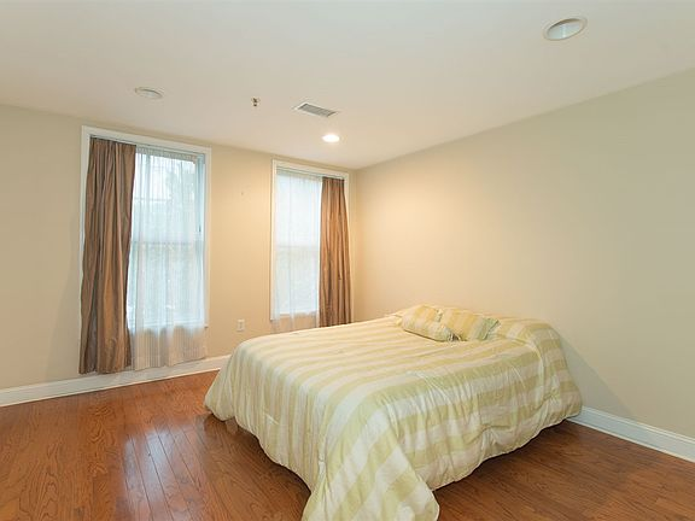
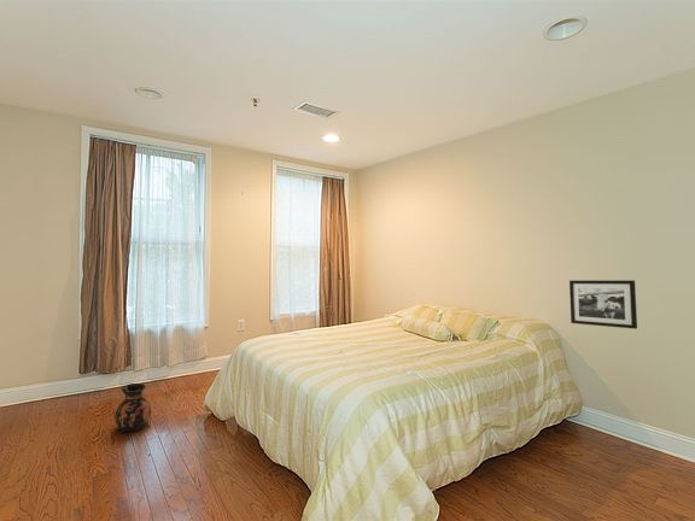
+ picture frame (601, 303)
+ ceramic jug (133, 405)
